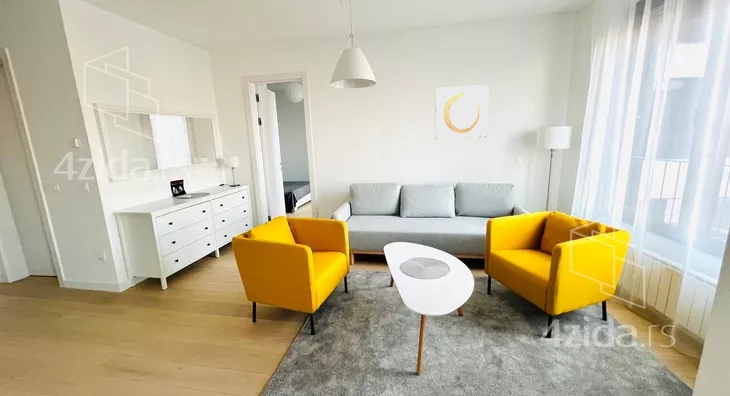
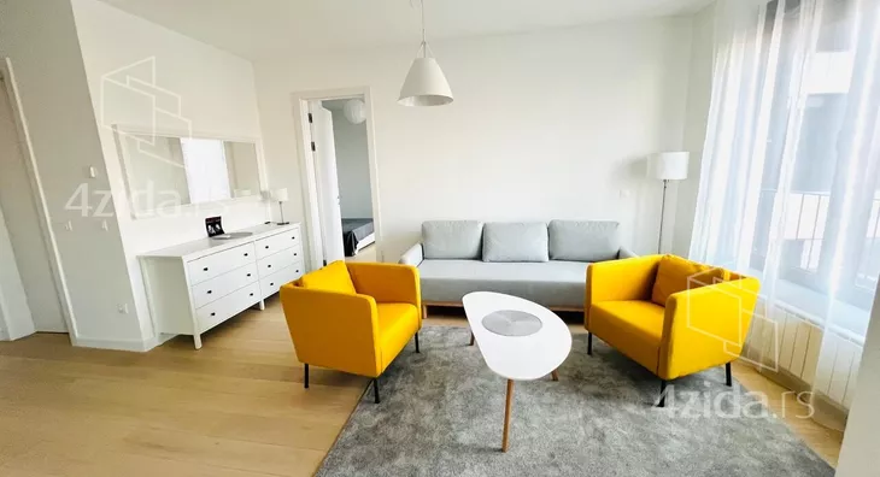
- wall art (461, 112)
